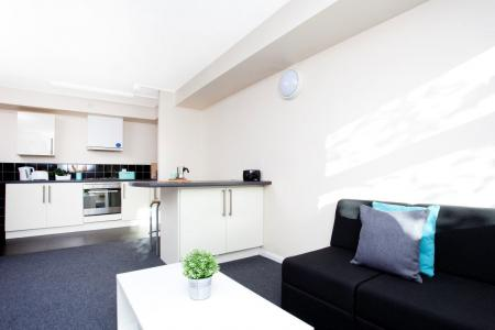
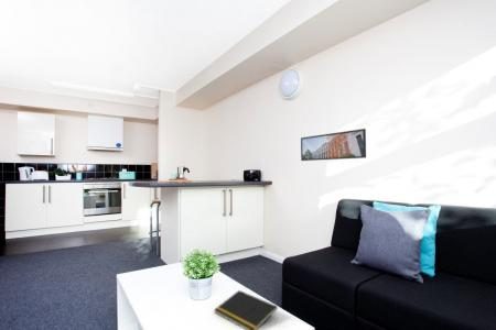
+ notepad (245, 309)
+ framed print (330, 146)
